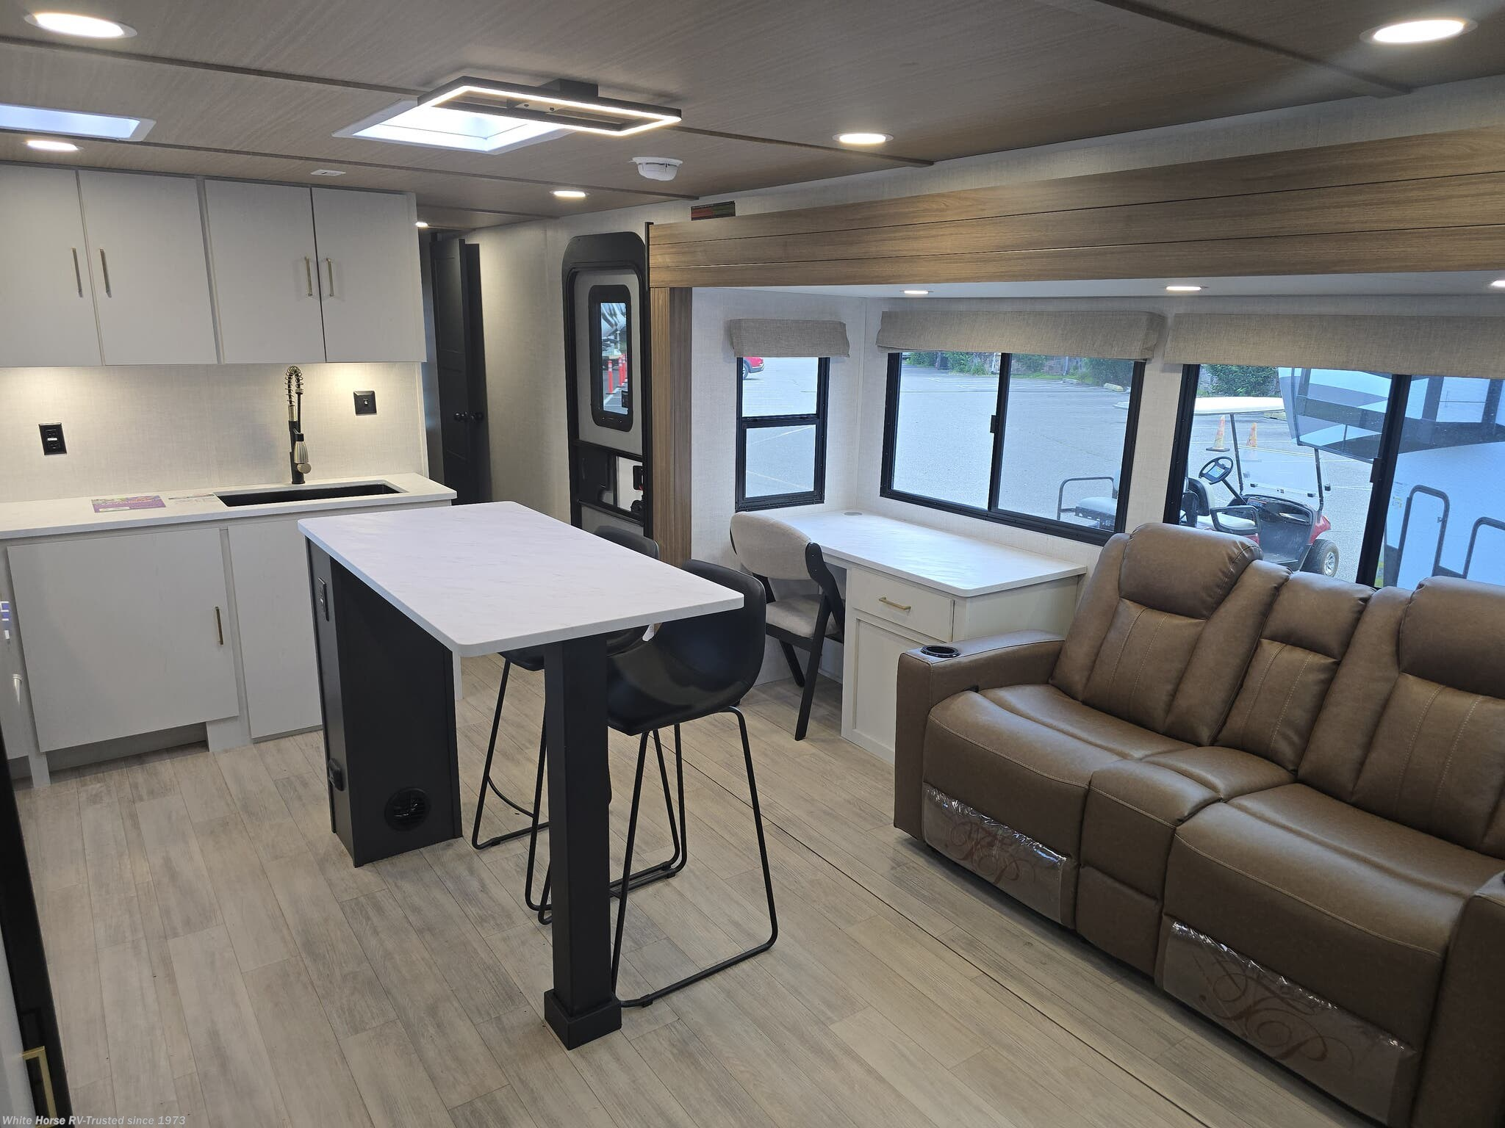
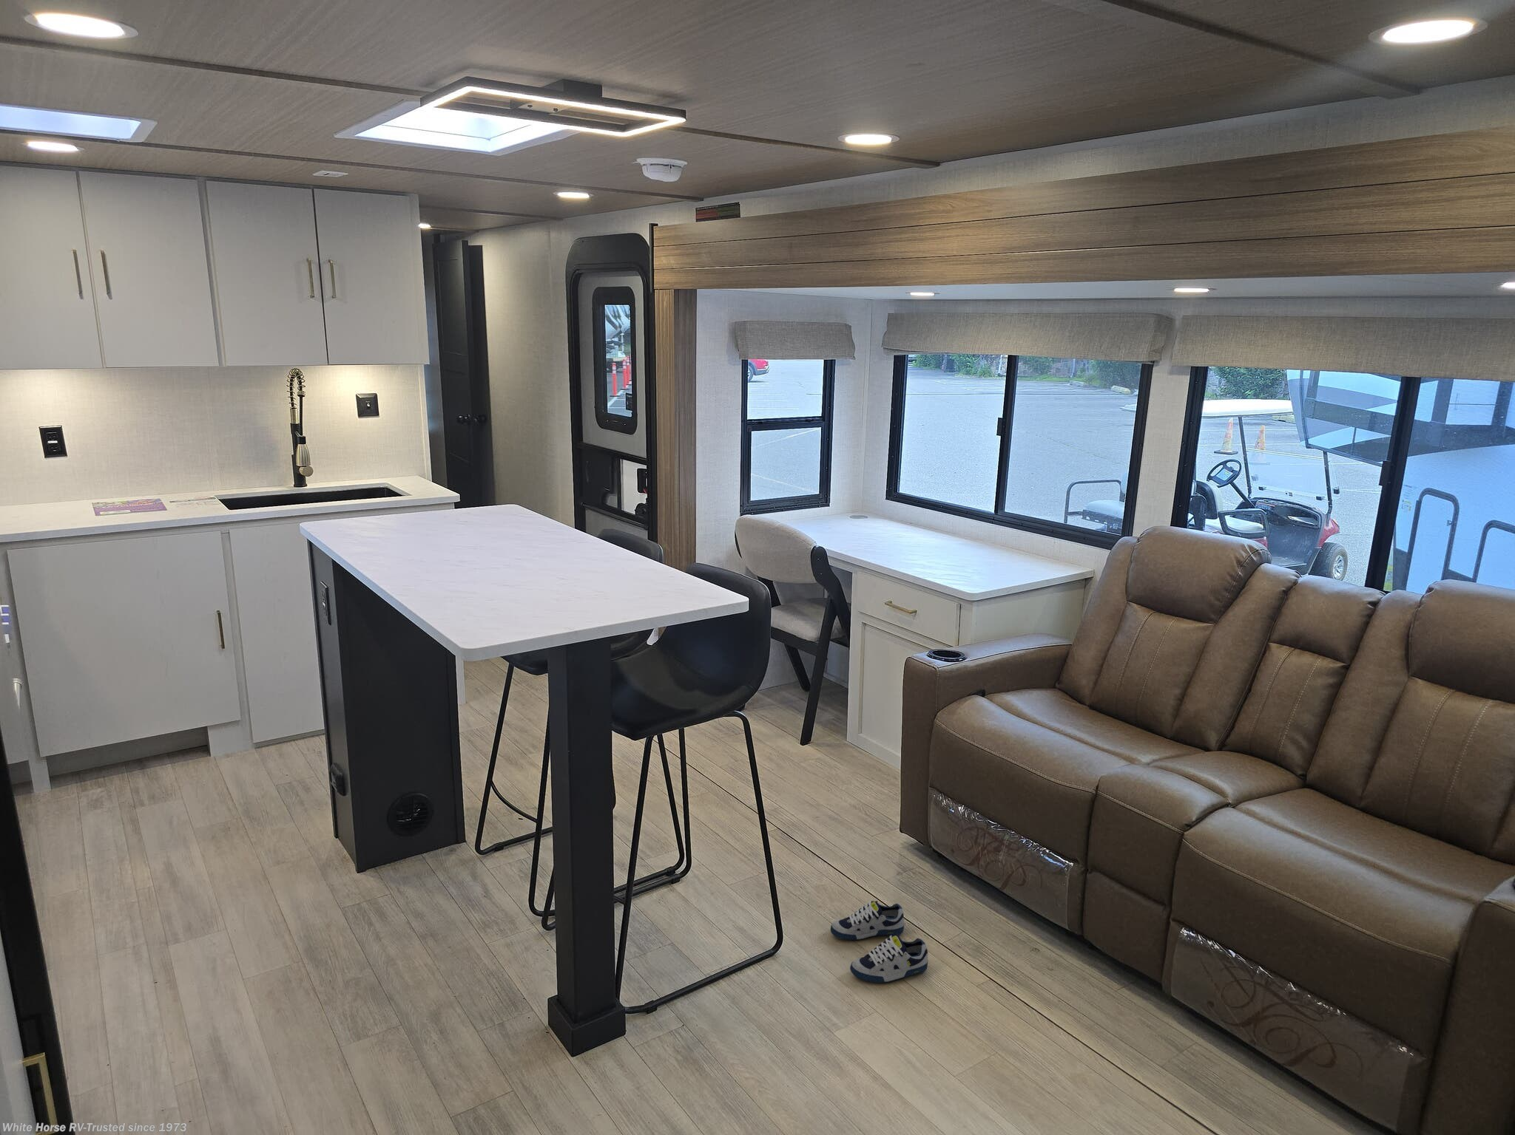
+ shoe (878, 935)
